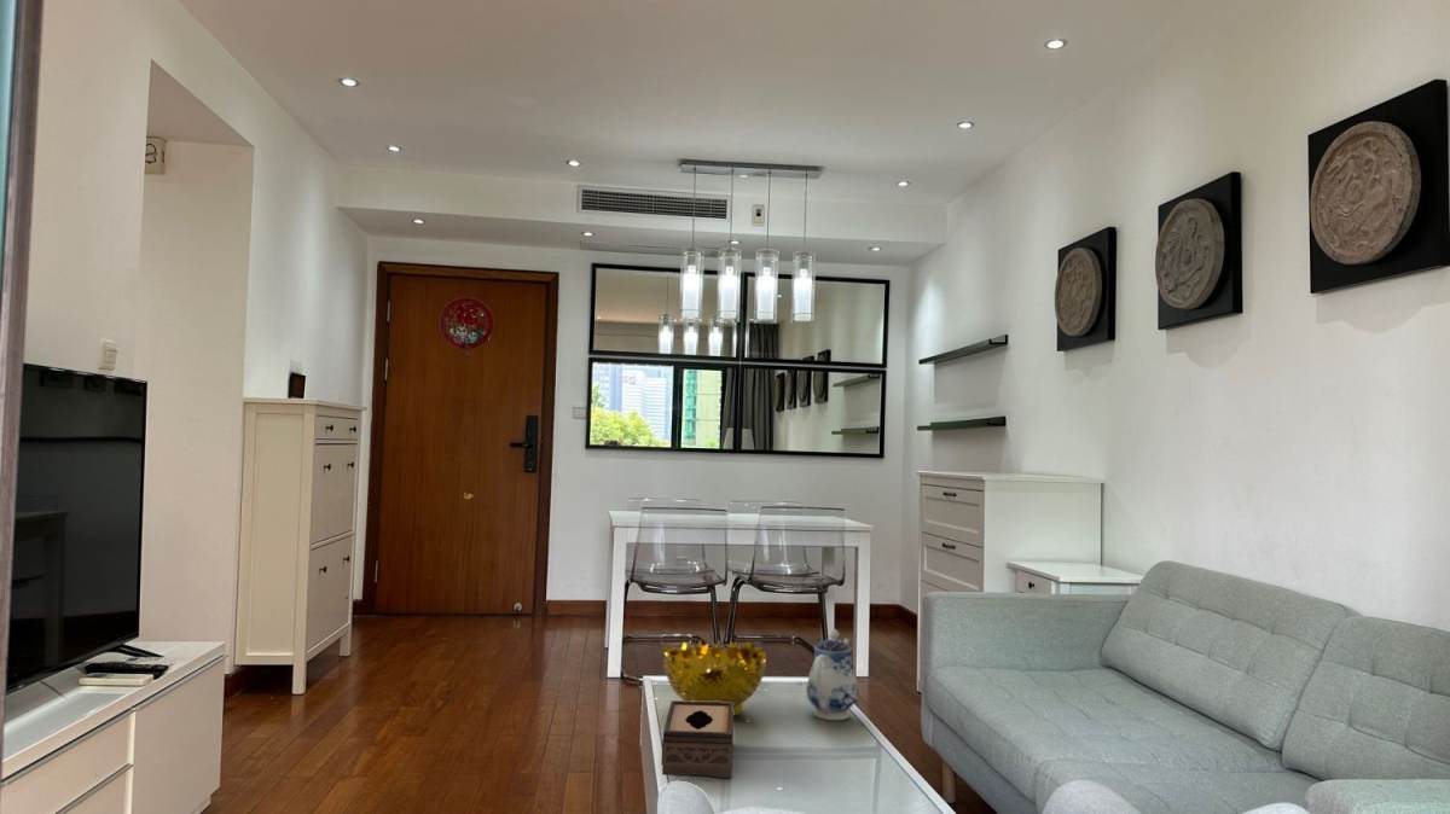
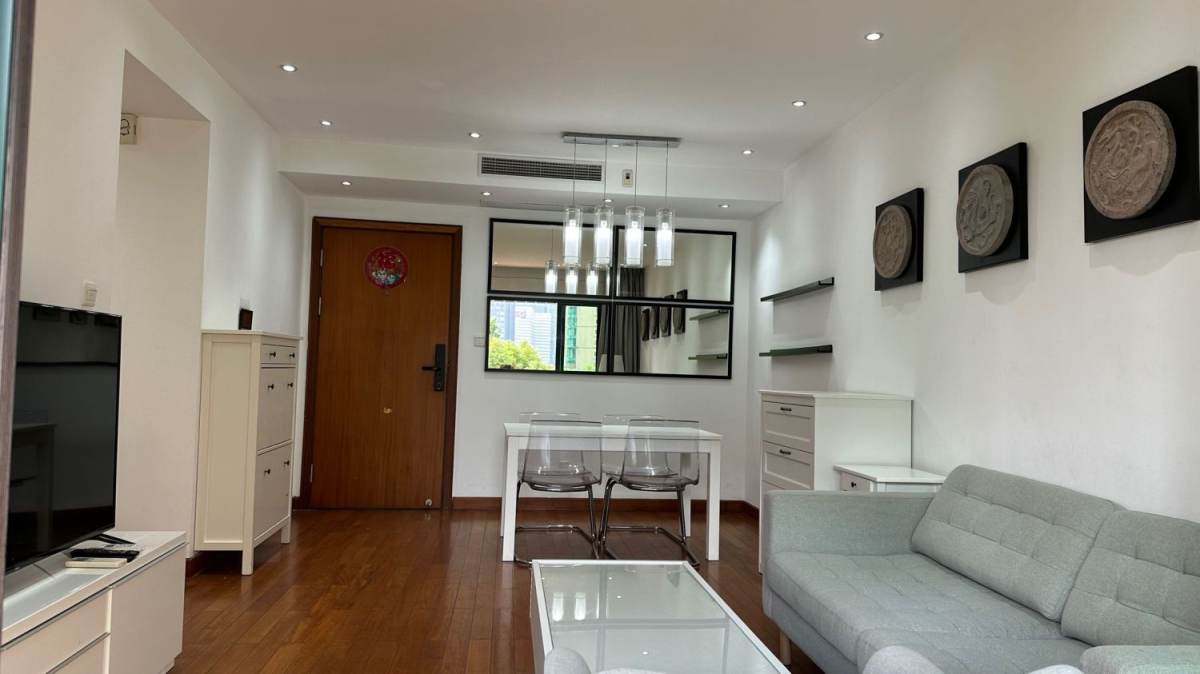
- tissue box (698, 737)
- teapot (833, 671)
- decorative bowl (714, 678)
